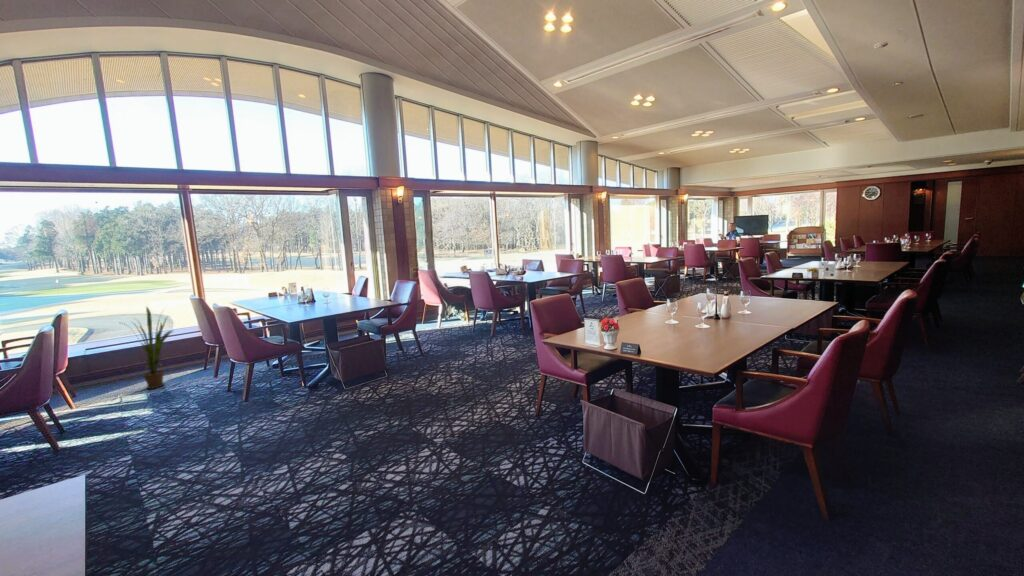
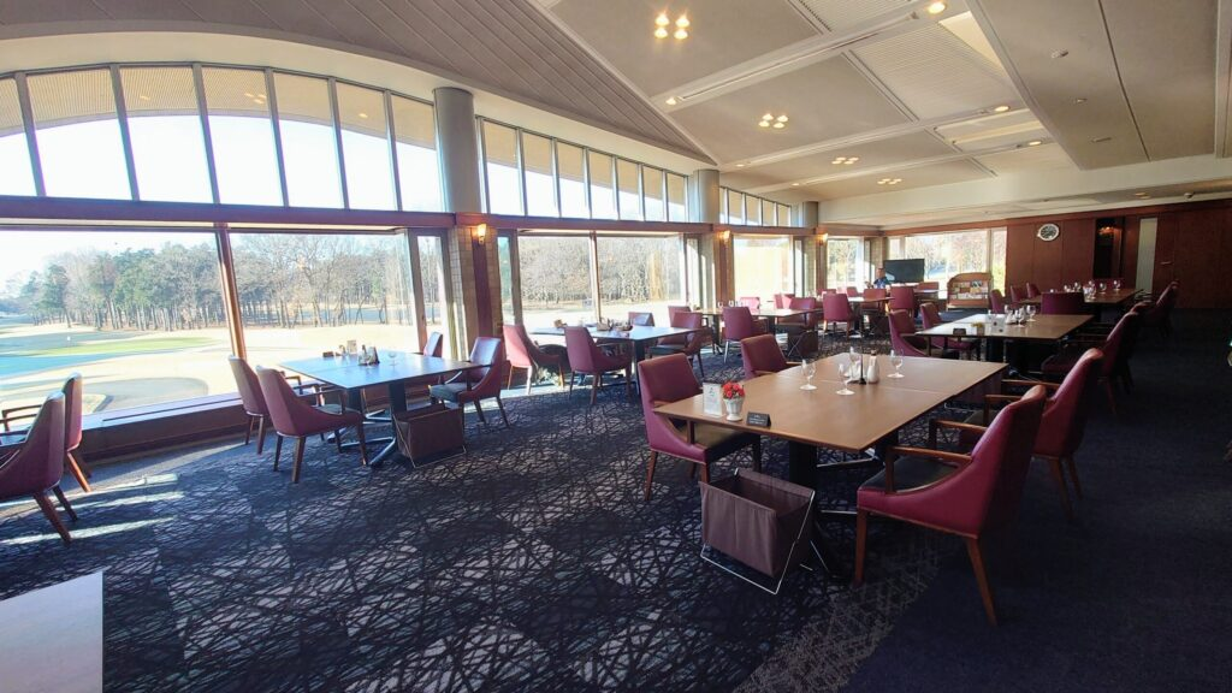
- house plant (148, 347)
